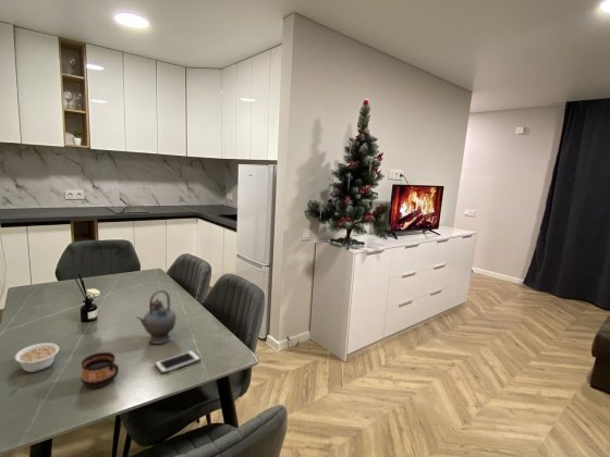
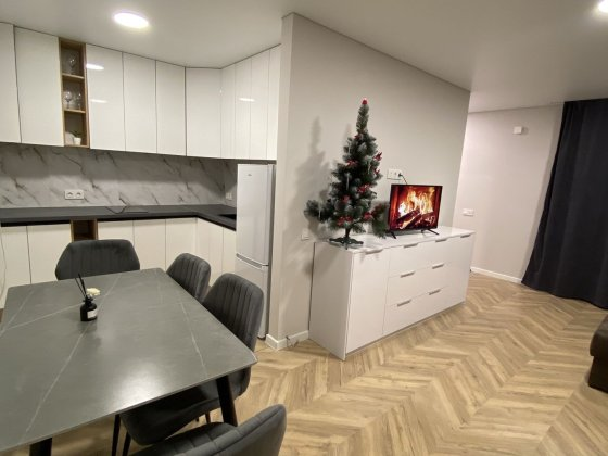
- legume (38, 357)
- cup (99, 371)
- cell phone (178, 361)
- teapot (156, 316)
